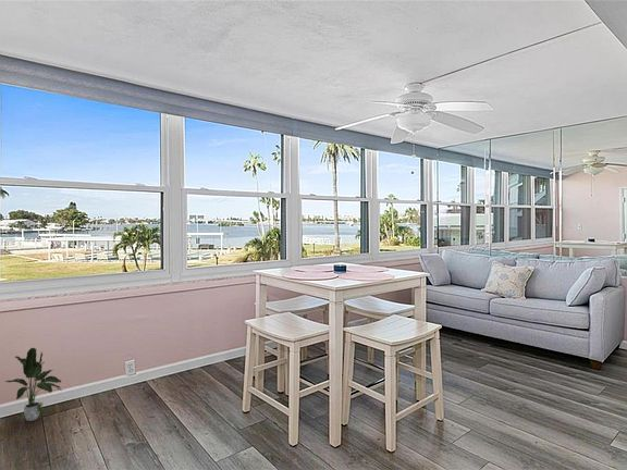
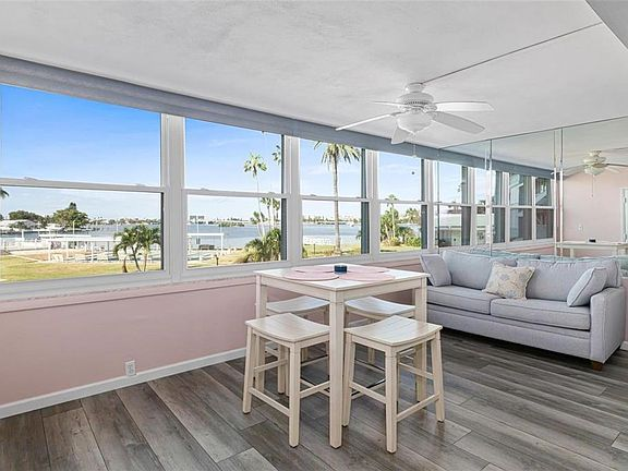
- potted plant (35, 384)
